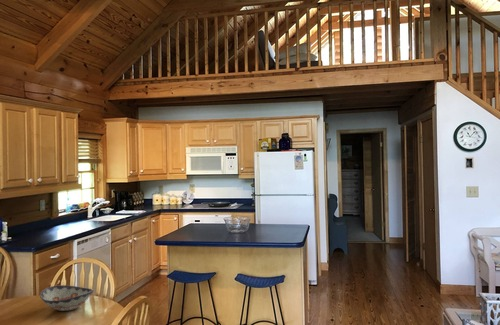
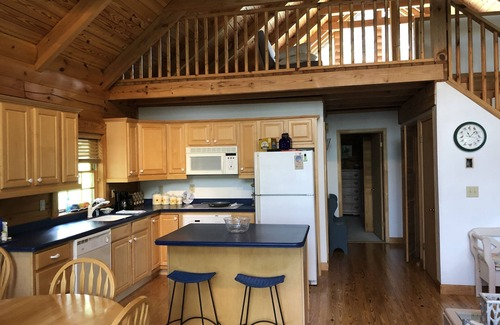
- decorative bowl (67, 299)
